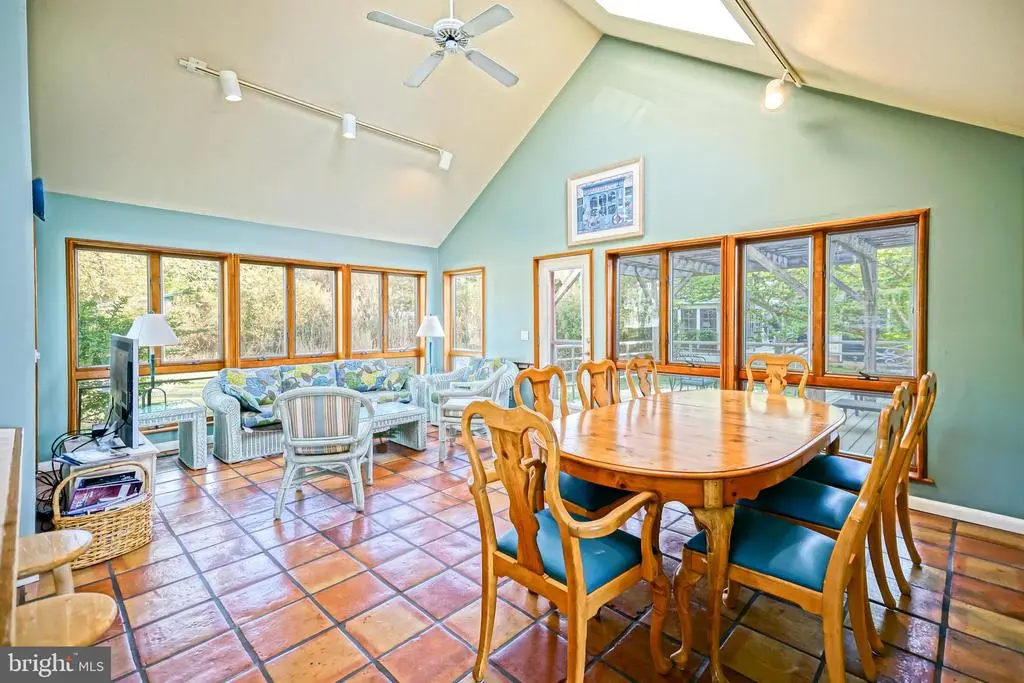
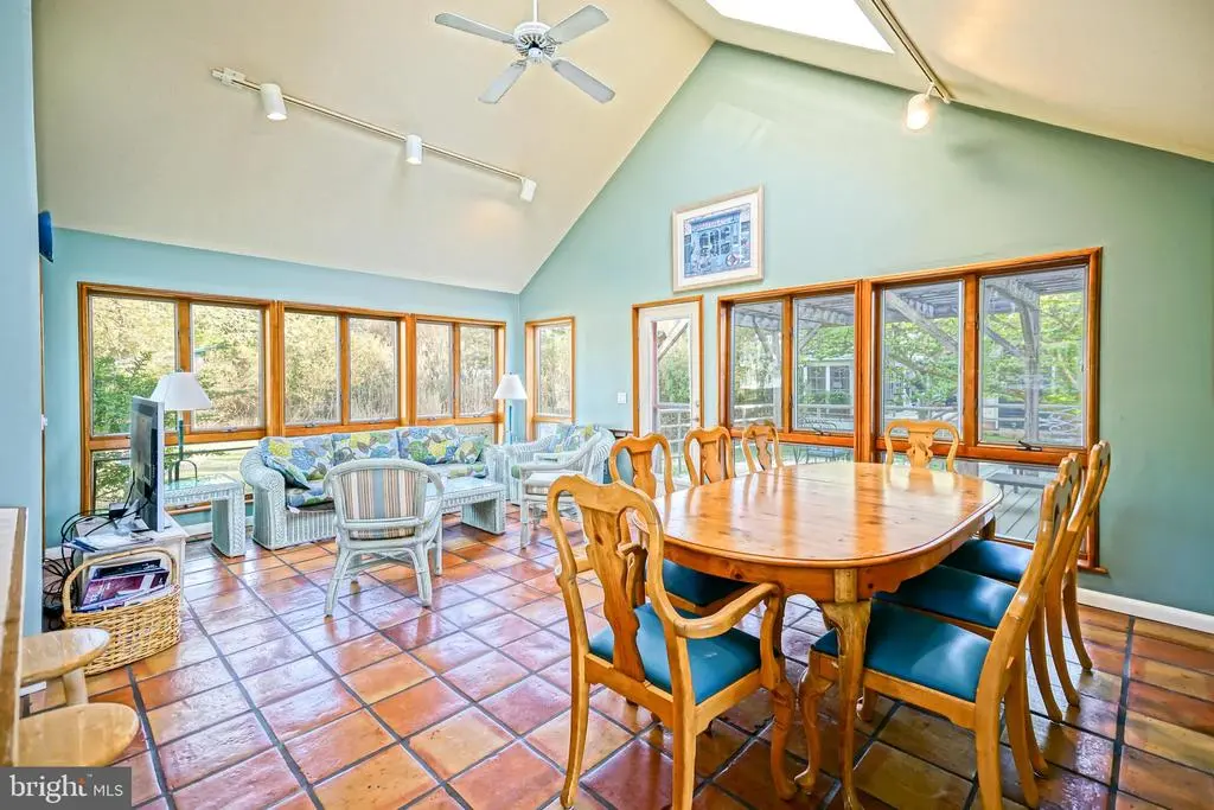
- potted plant (384, 432)
